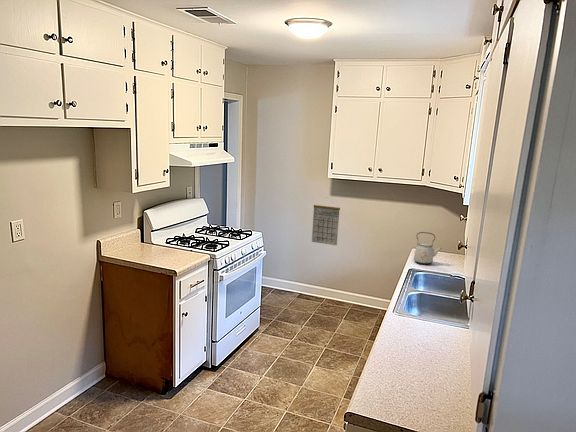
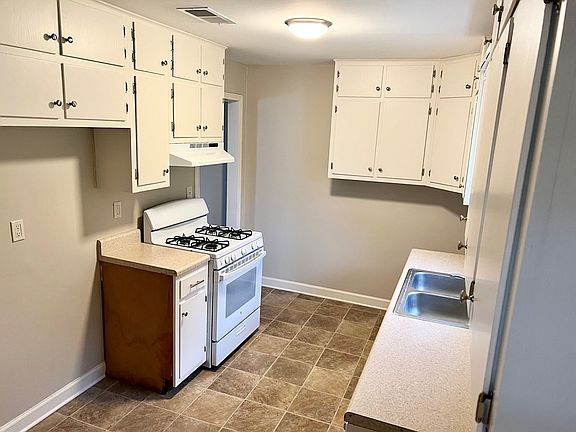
- calendar (325, 220)
- kettle (428, 248)
